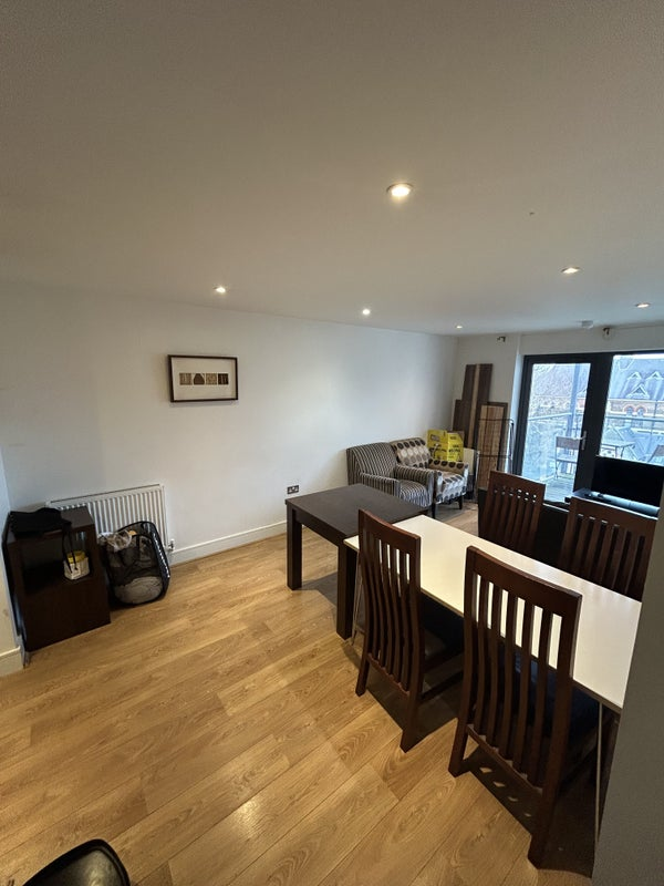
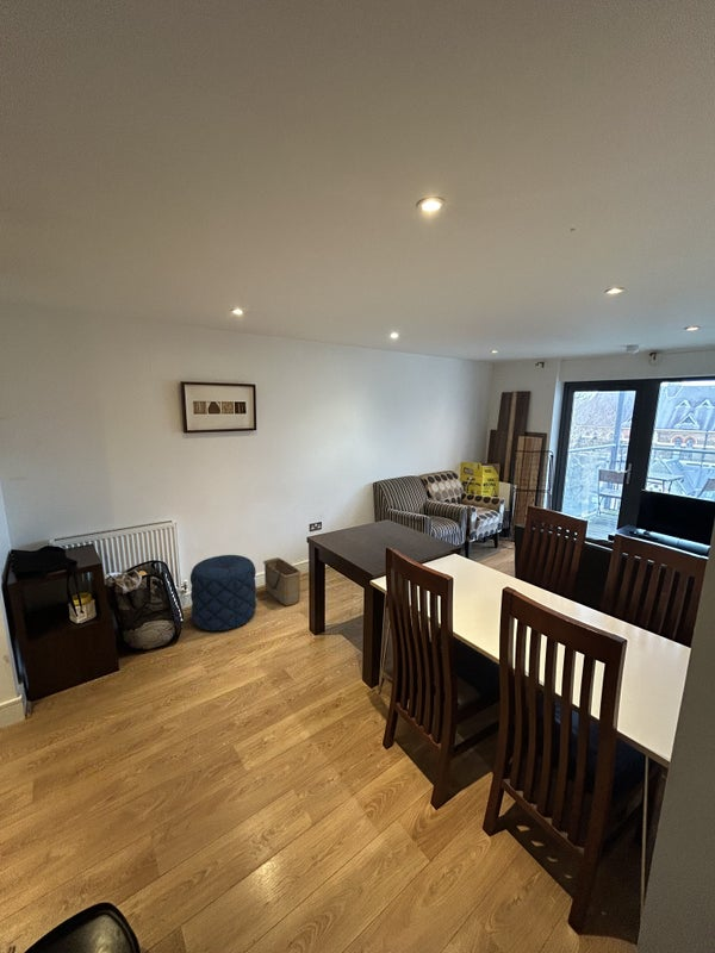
+ pouf (223, 588)
+ basket (281, 580)
